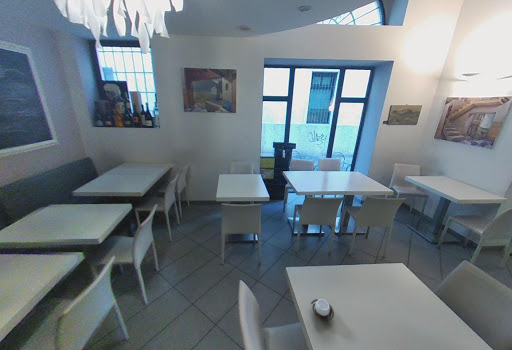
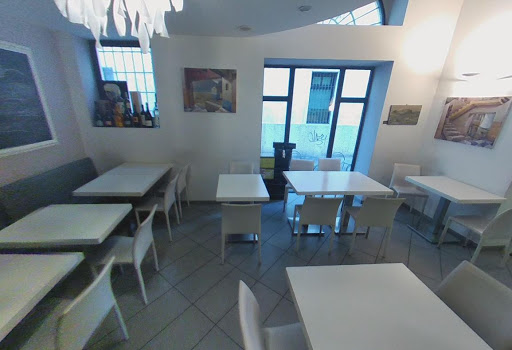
- cup (322, 308)
